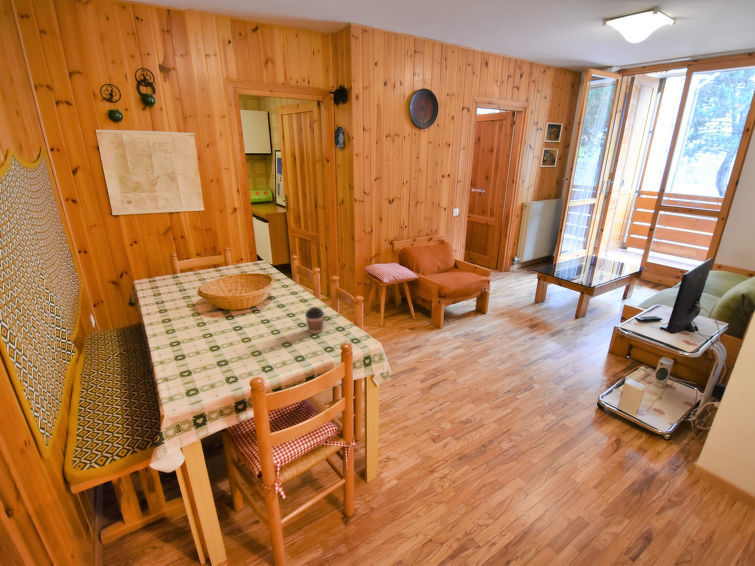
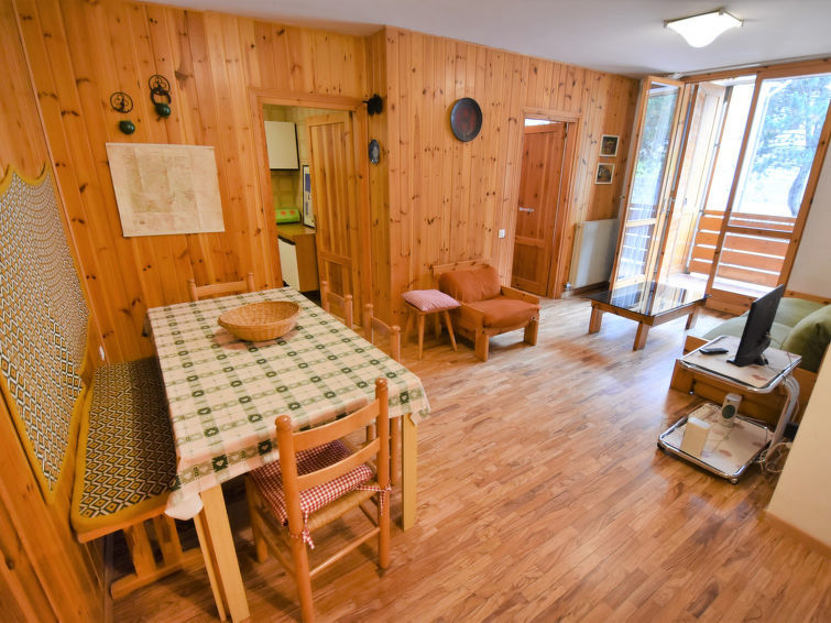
- coffee cup (314, 319)
